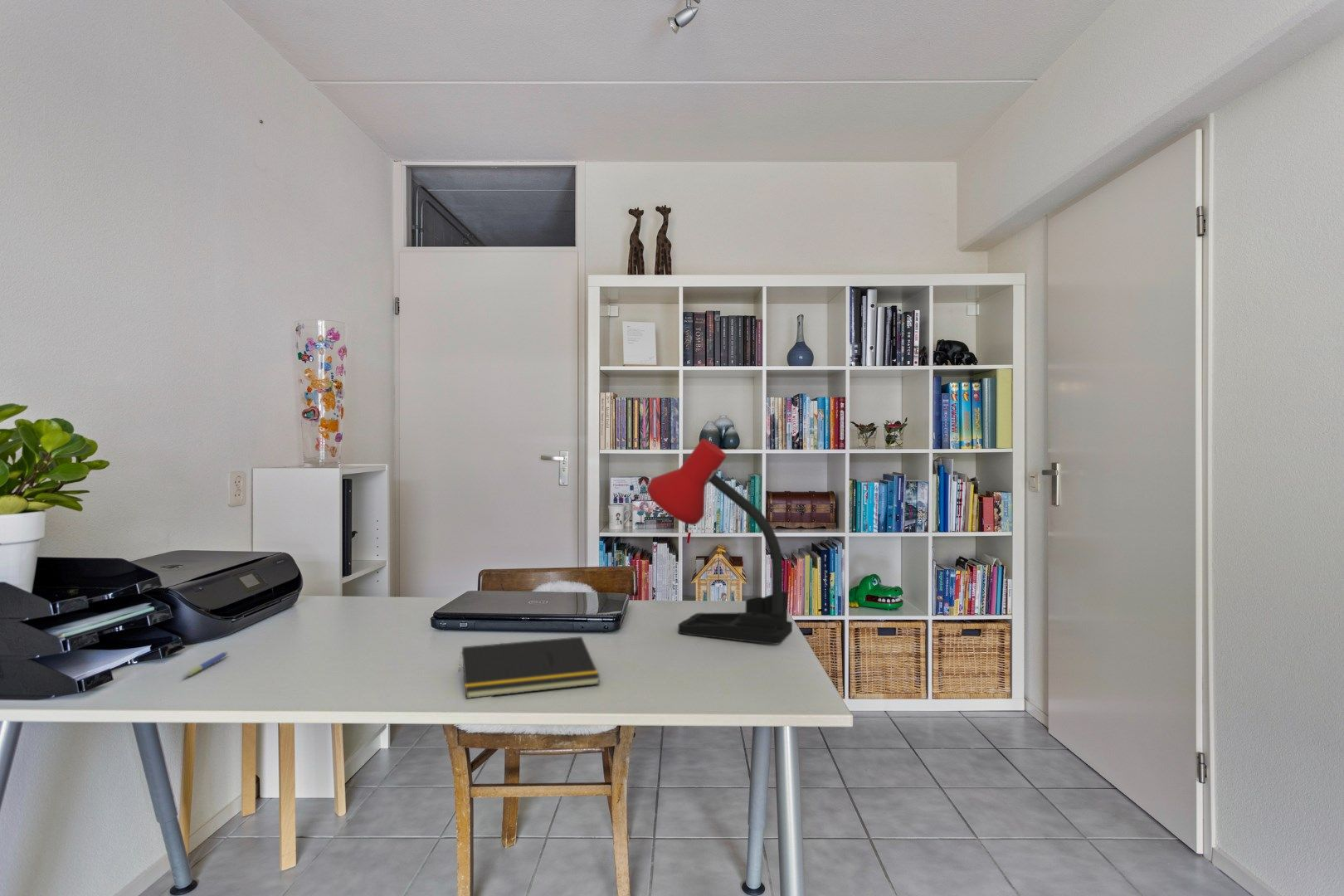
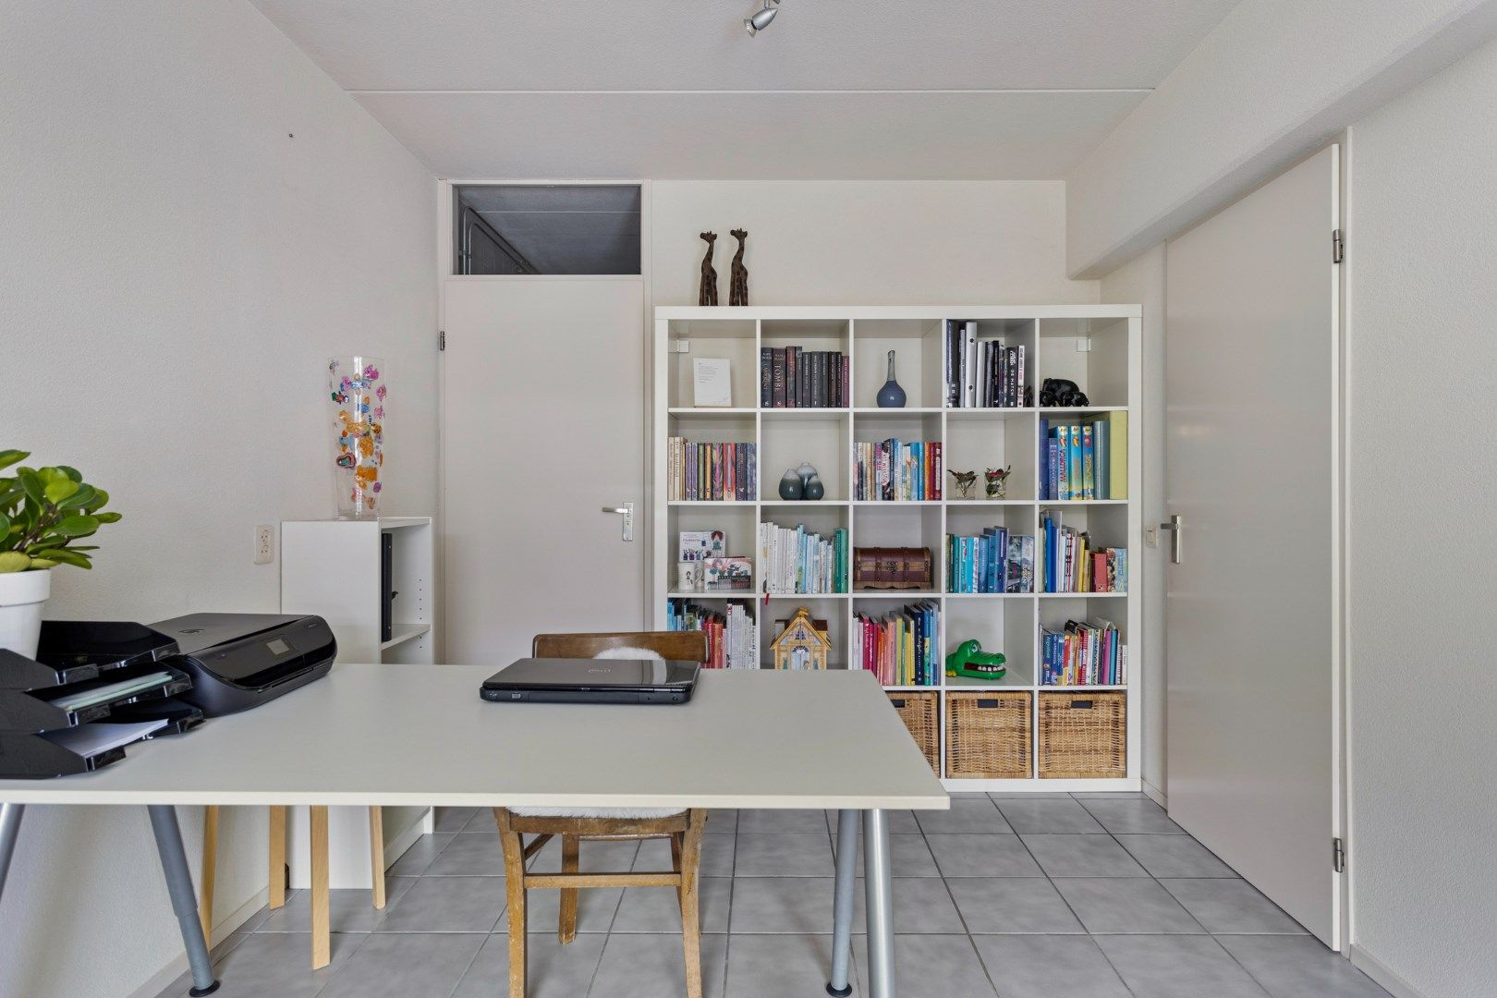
- desk lamp (700, 519)
- pen (205, 664)
- notepad (528, 665)
